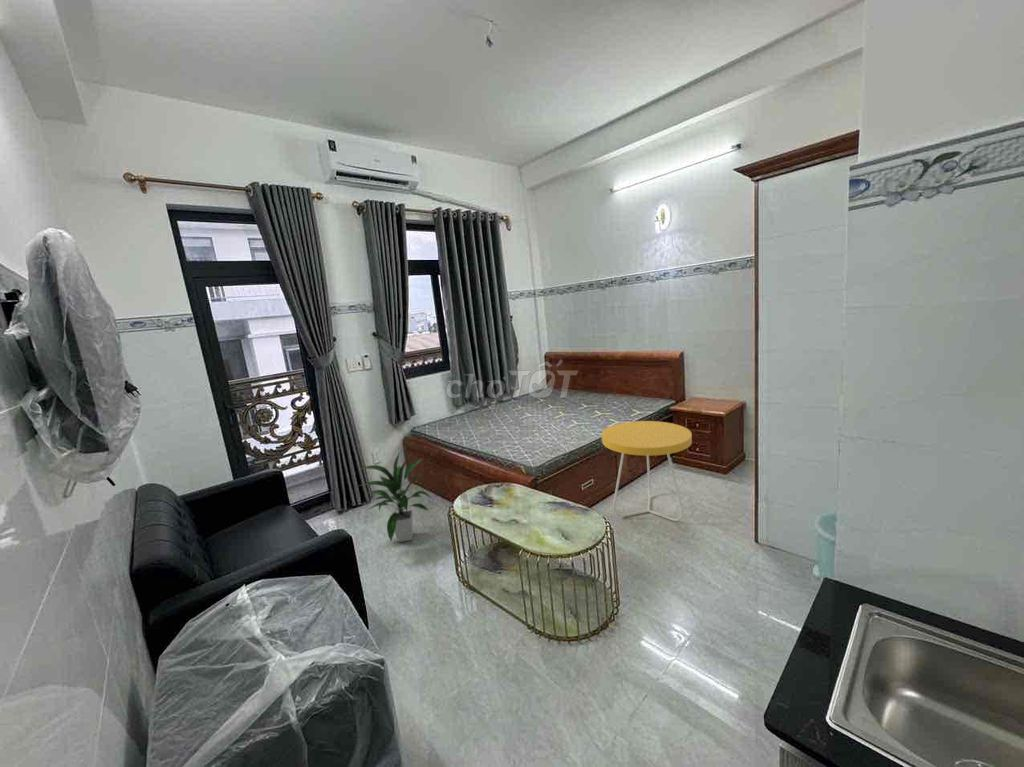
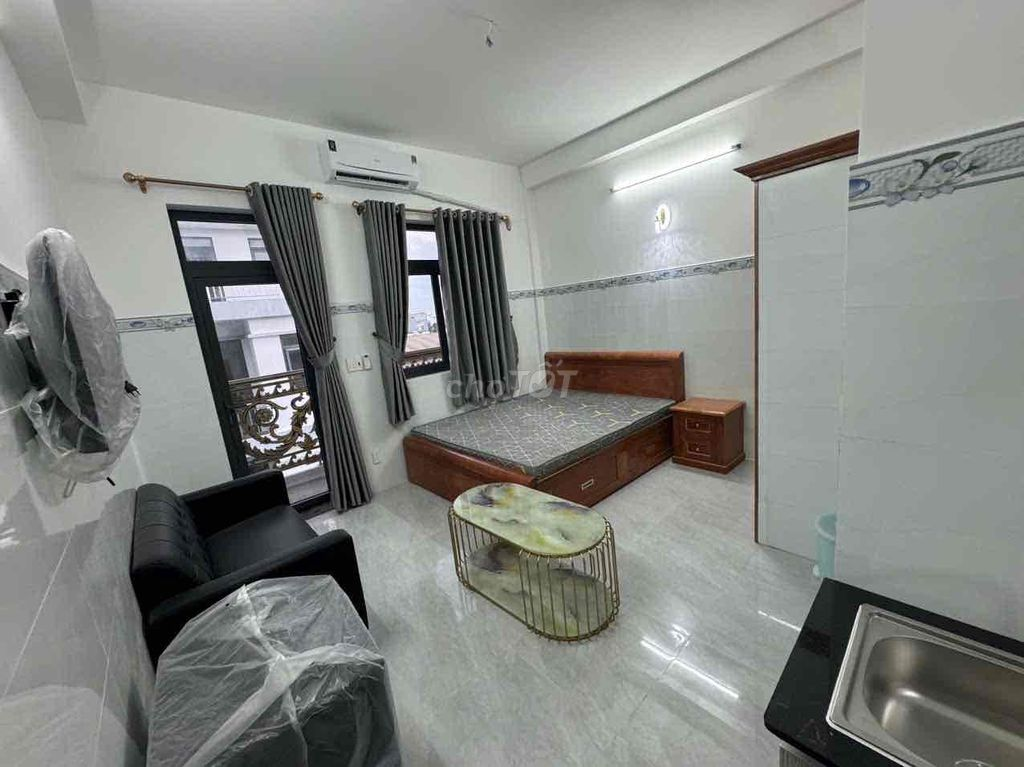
- side table (648, 473)
- indoor plant (396, 497)
